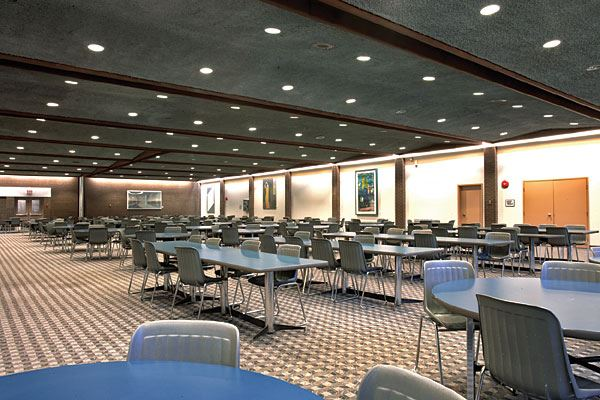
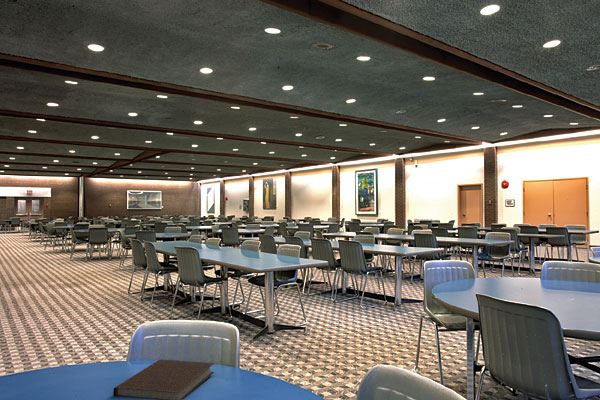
+ notebook (167, 379)
